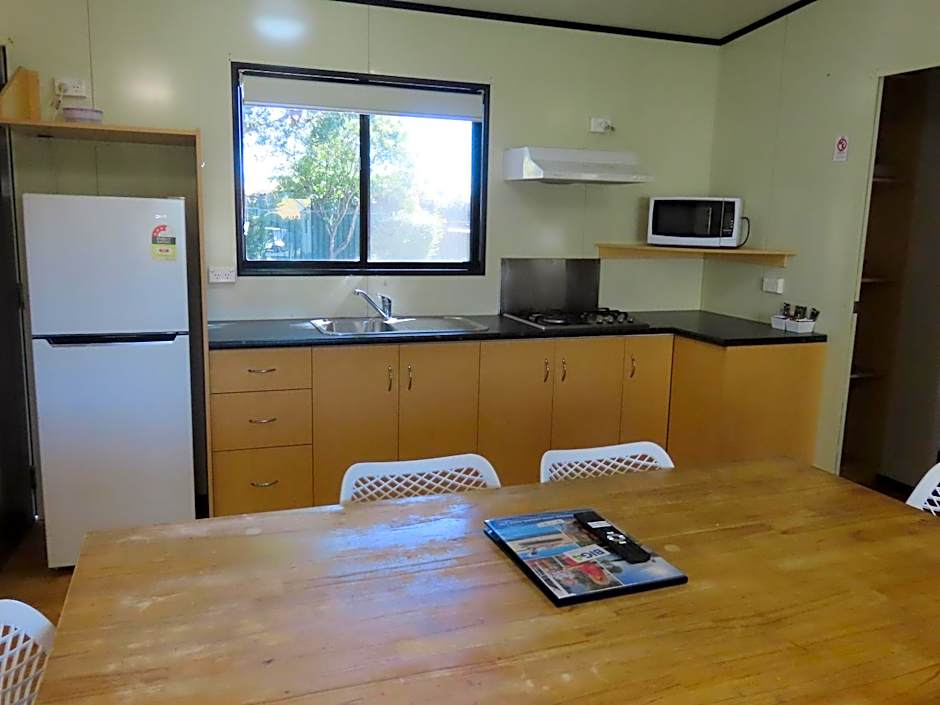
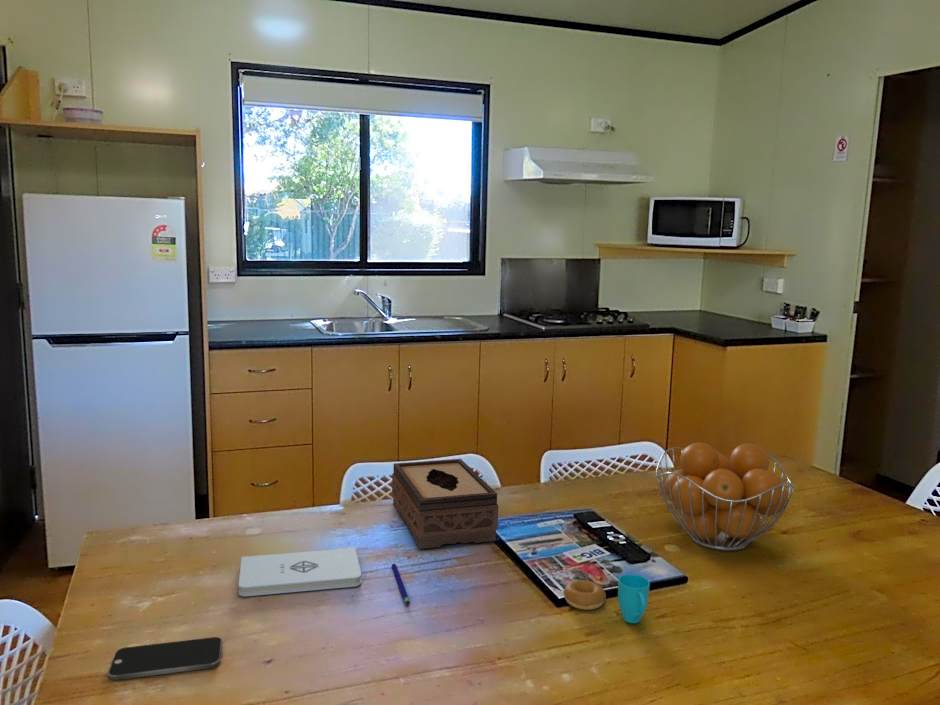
+ tissue box (441, 500)
+ smartphone (167, 657)
+ pen (400, 583)
+ cup (605, 594)
+ fruit basket (722, 492)
+ notepad (300, 570)
